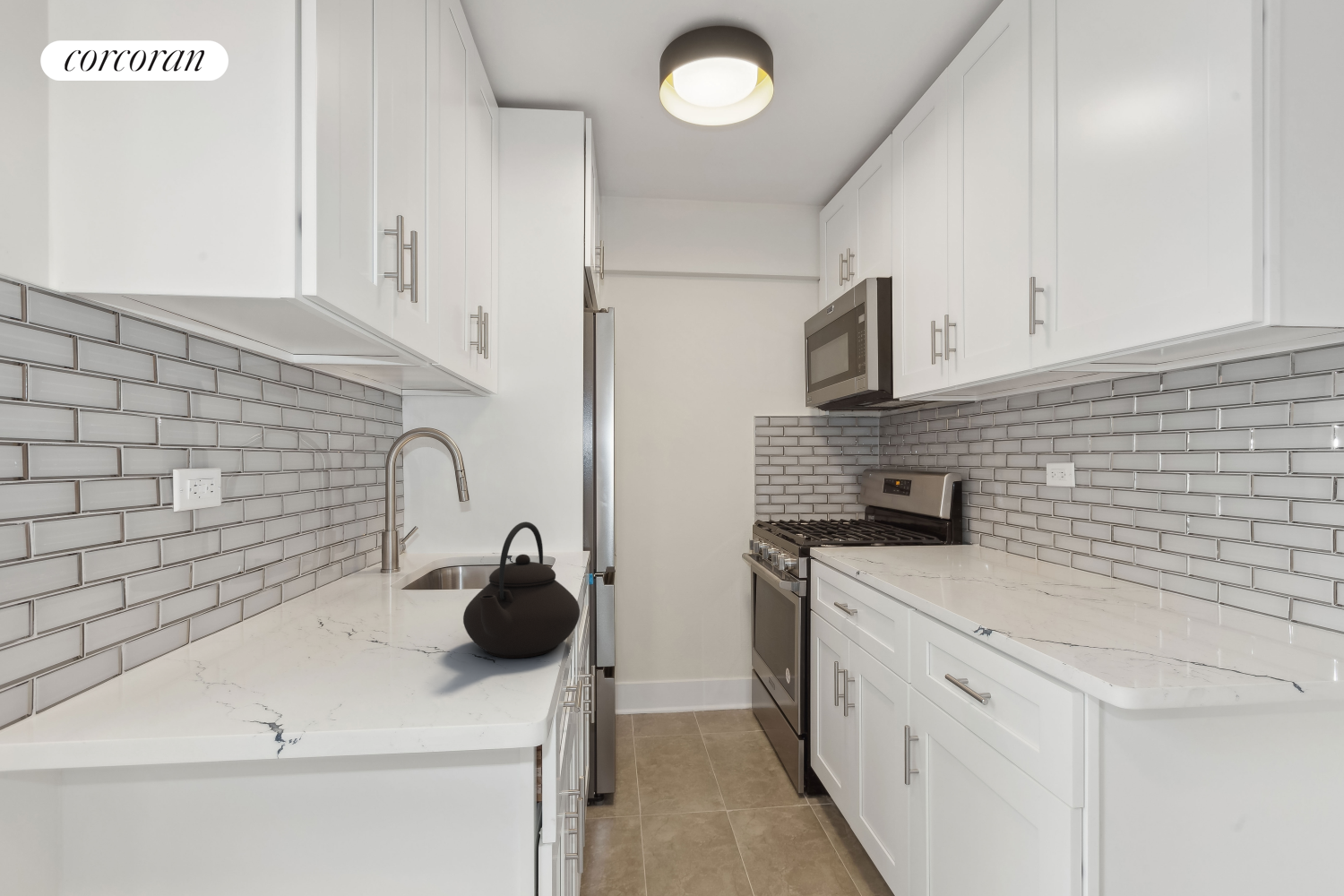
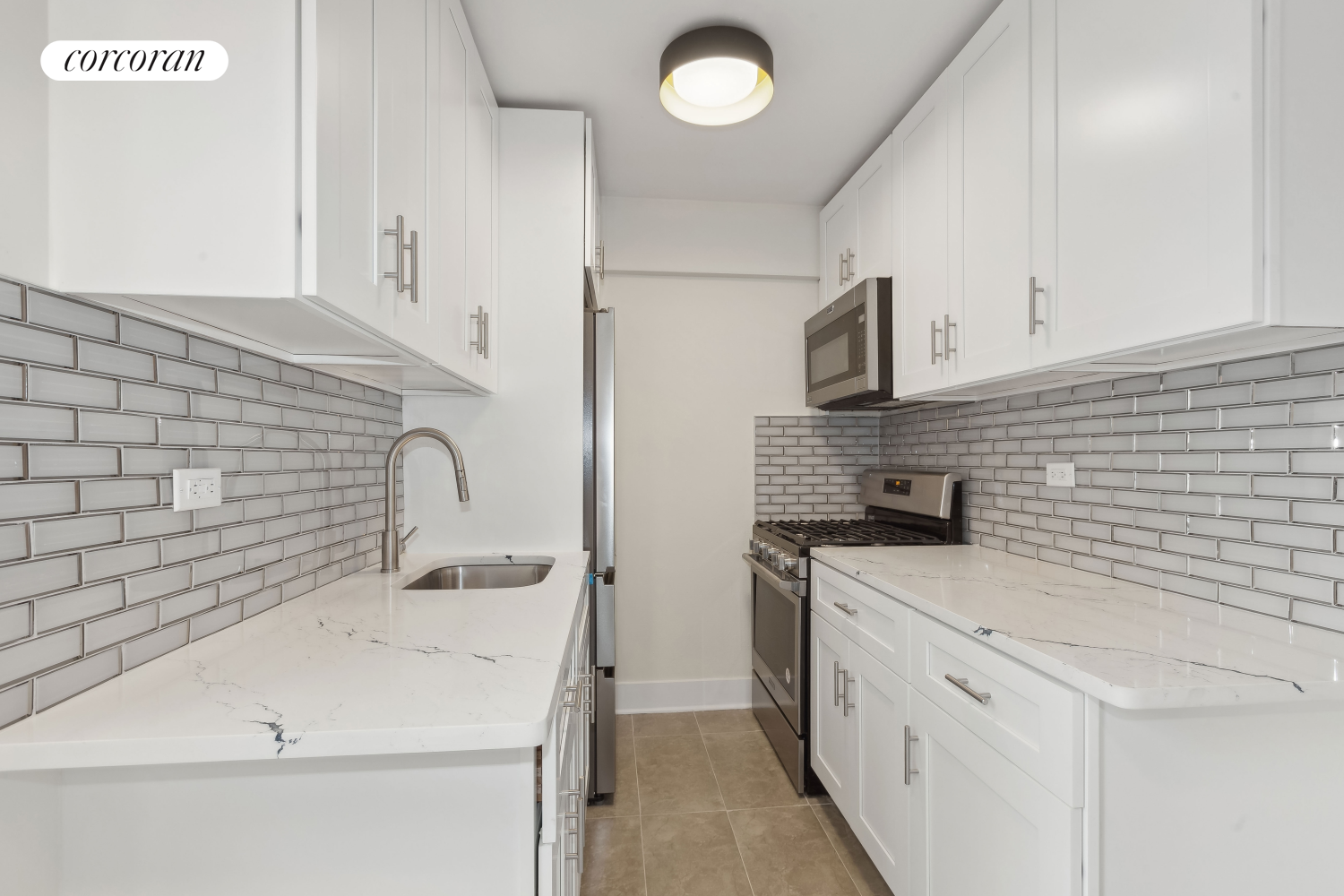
- teapot (517, 586)
